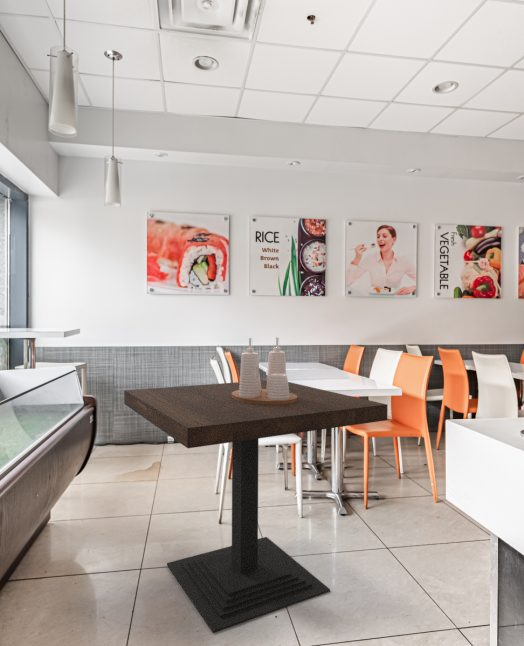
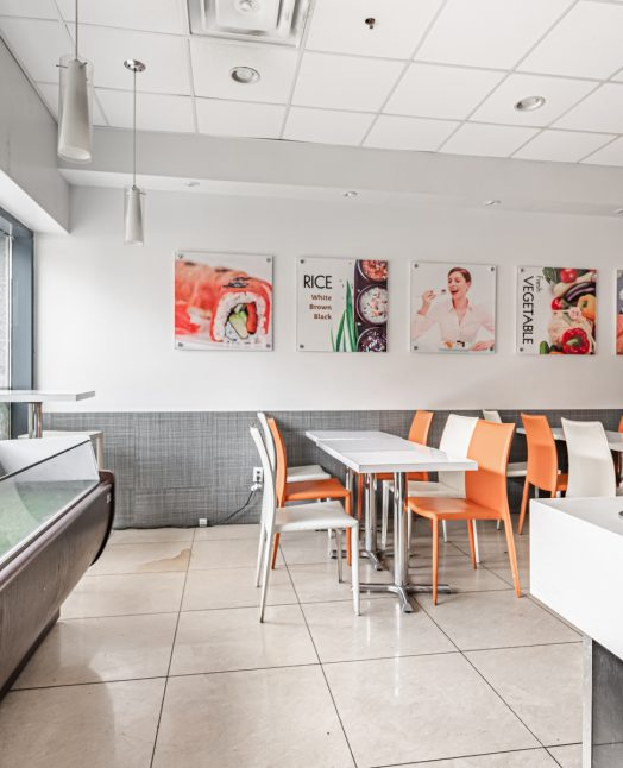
- condiment set (268, 367)
- dining table (245, 487)
